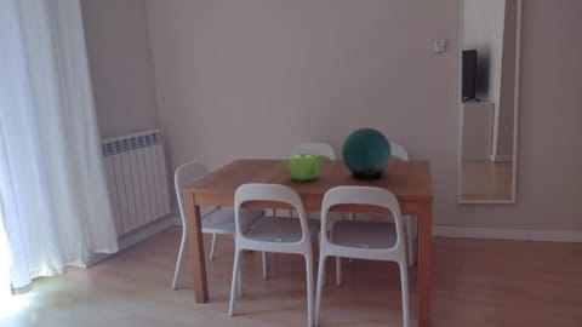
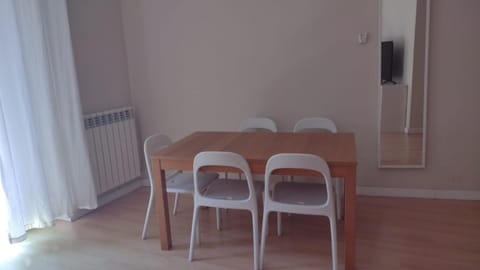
- teapot (302, 165)
- decorative orb (366, 151)
